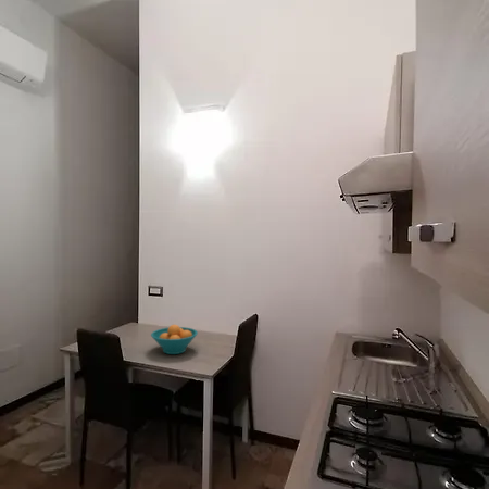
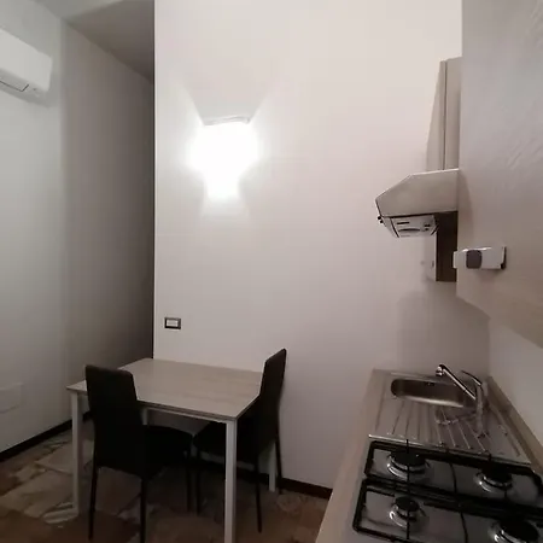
- fruit bowl (174, 337)
